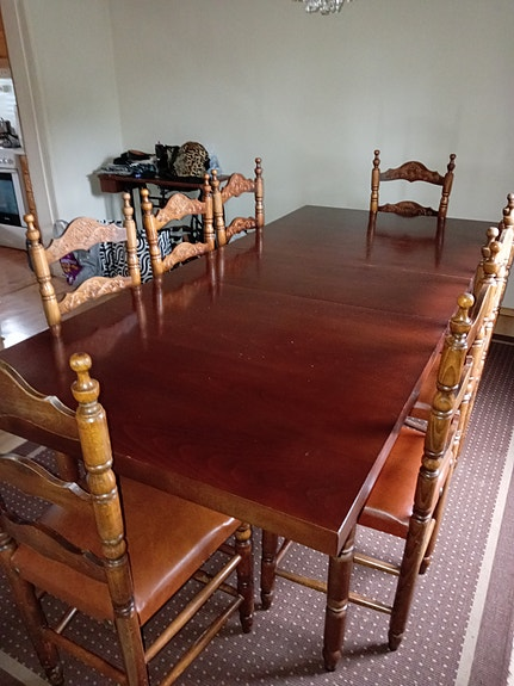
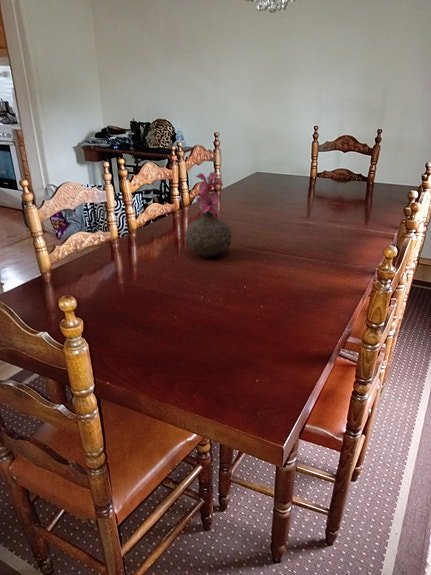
+ vase (208, 215)
